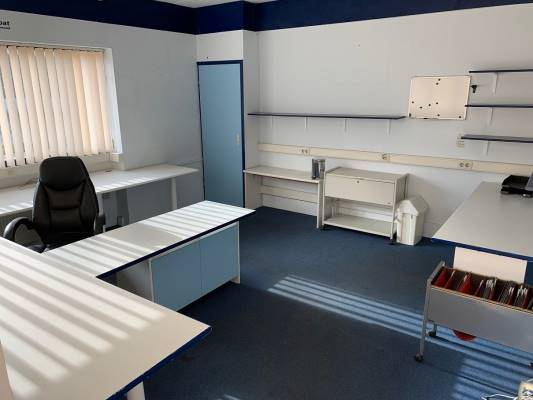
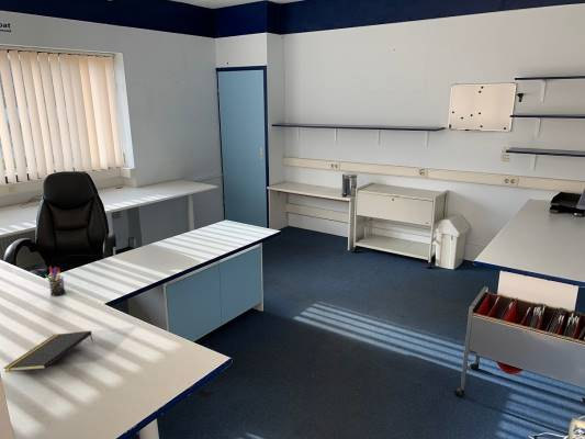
+ pen holder (54, 280)
+ notepad (49, 350)
